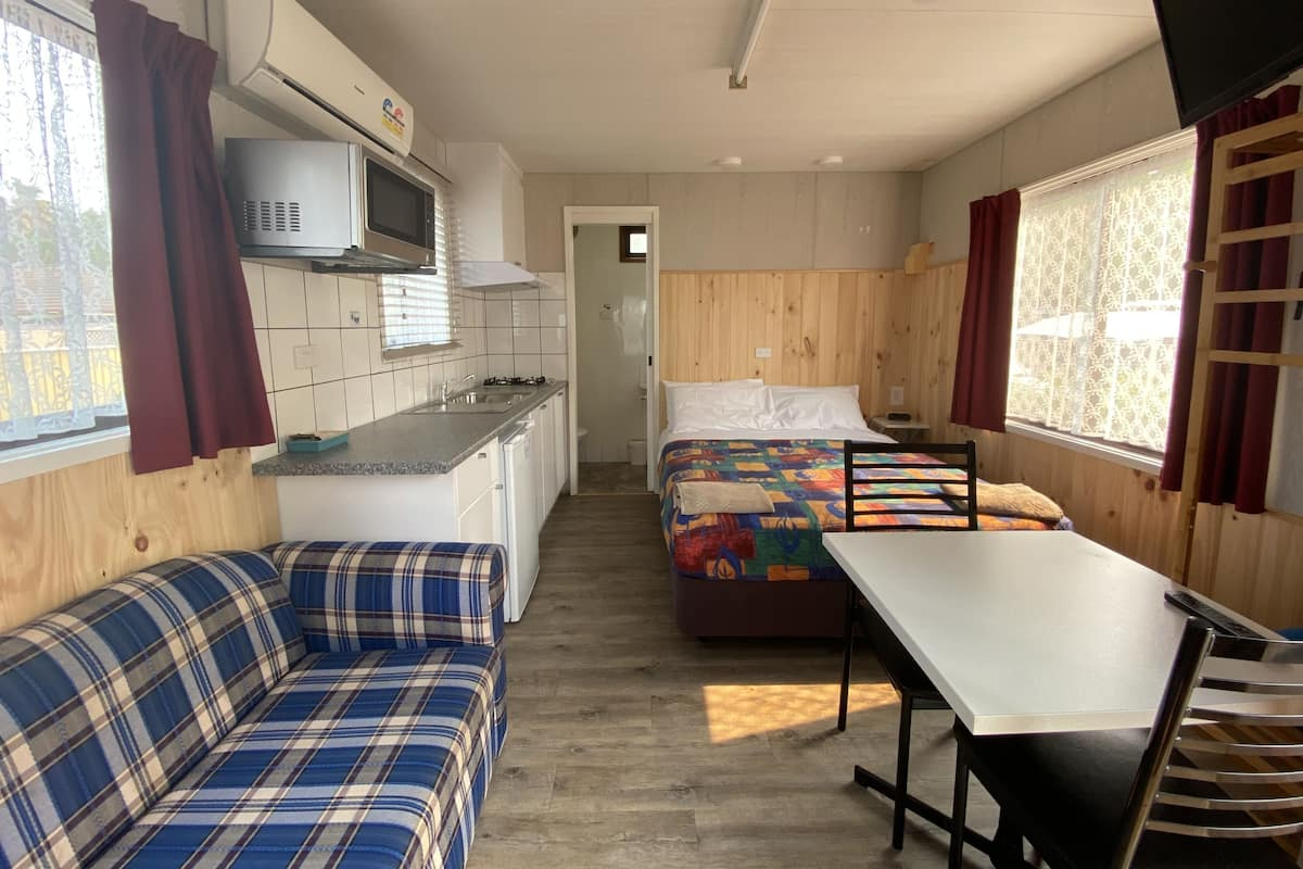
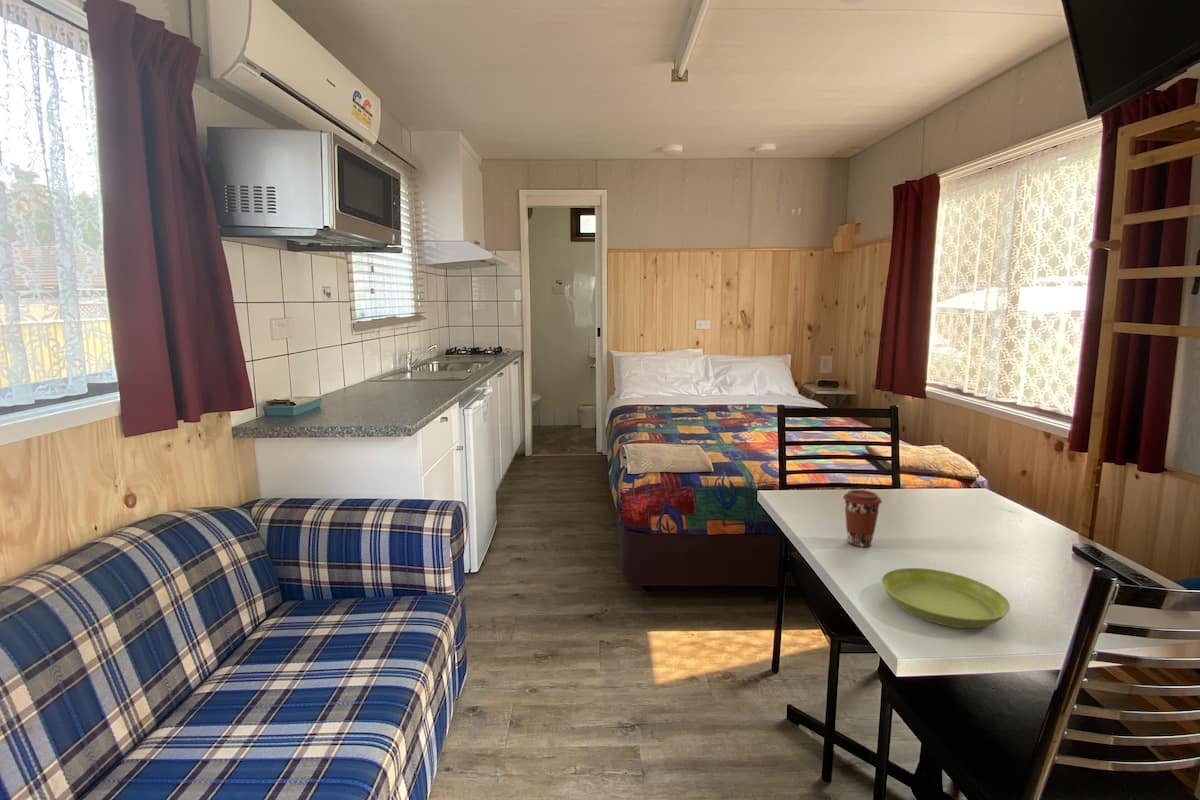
+ saucer (942, 598)
+ coffee cup (861, 518)
